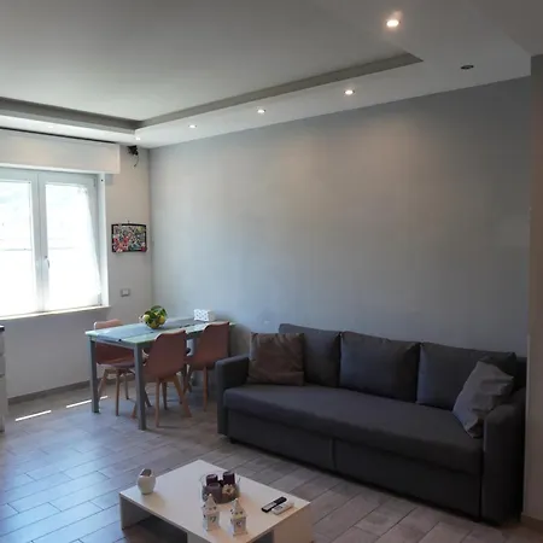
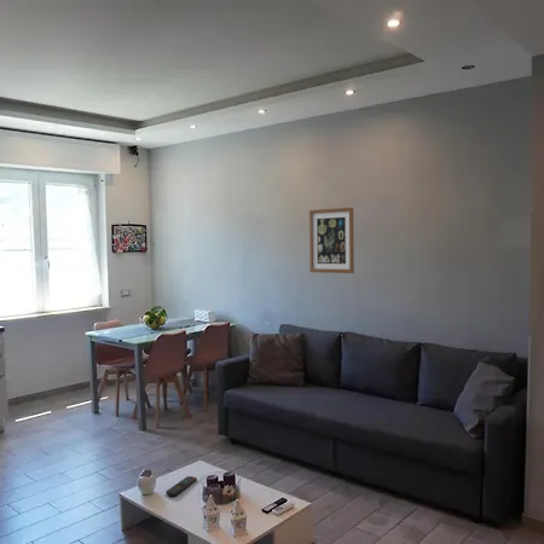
+ remote control (181, 485)
+ wall art (330, 241)
